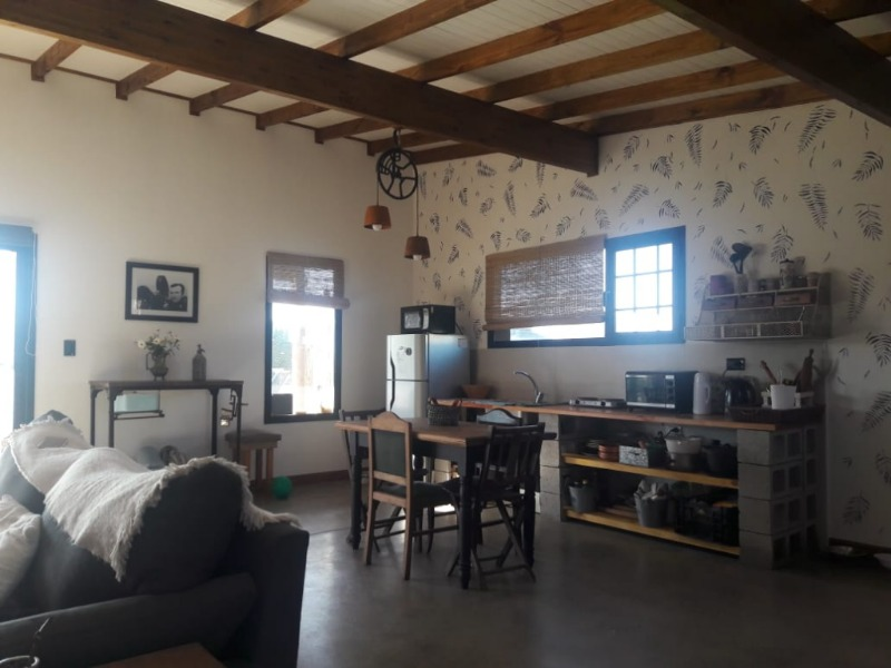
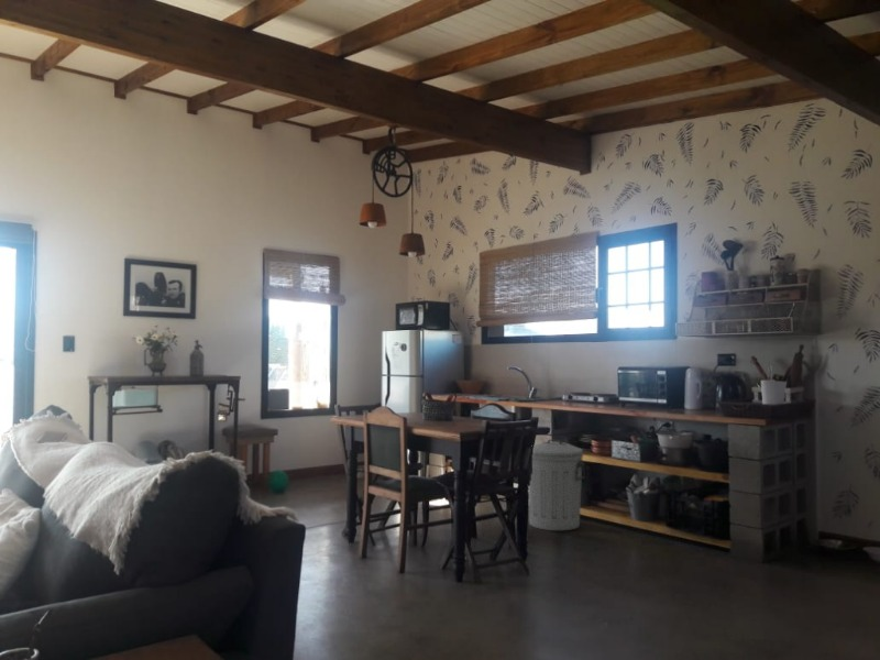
+ trash can (554, 482)
